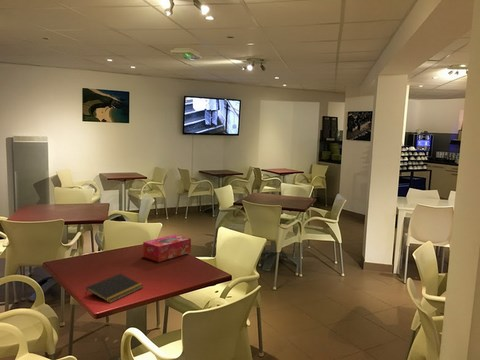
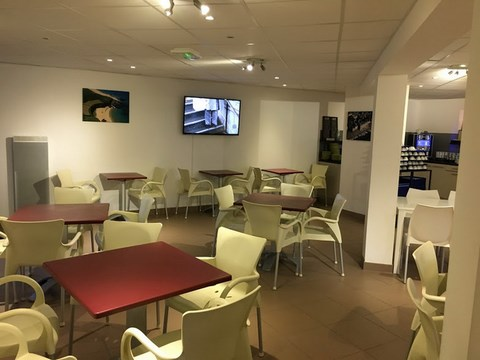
- tissue box (167, 247)
- notepad (115, 287)
